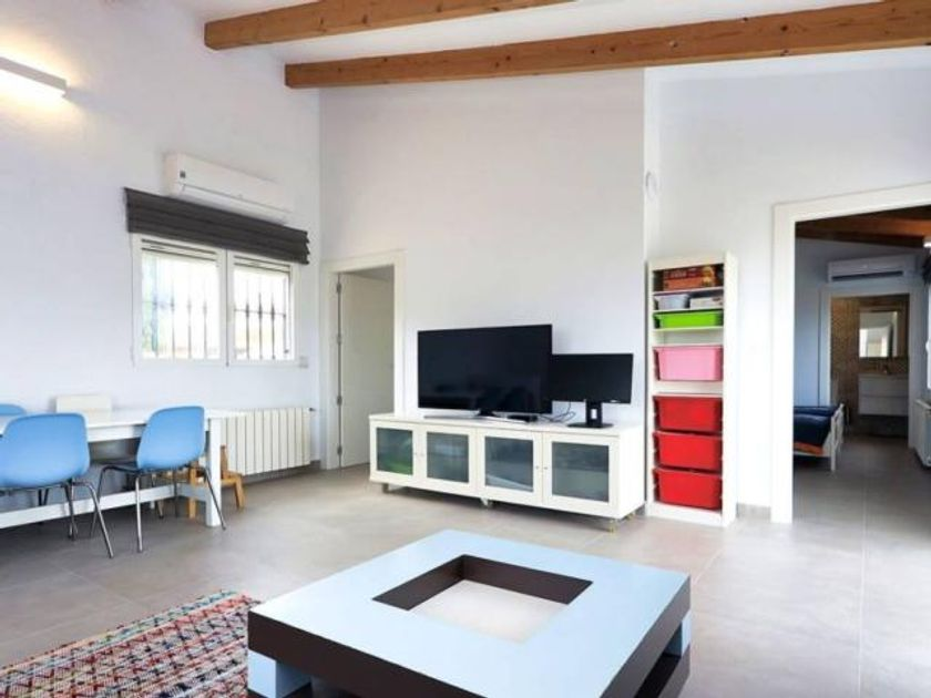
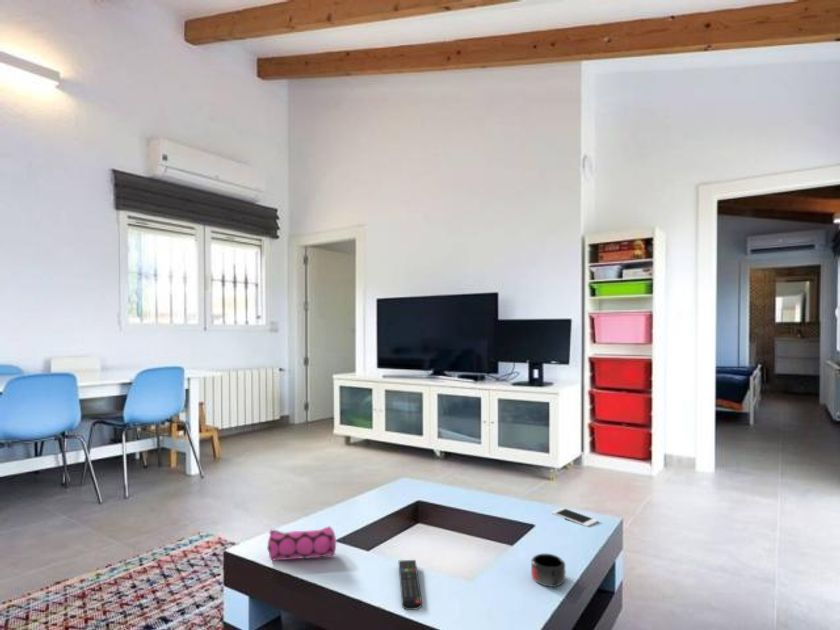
+ pencil case (302, 541)
+ cell phone (574, 516)
+ mug (549, 571)
+ remote control (409, 583)
